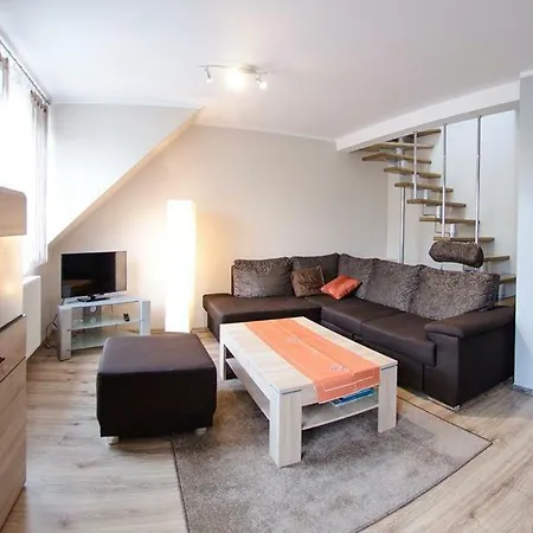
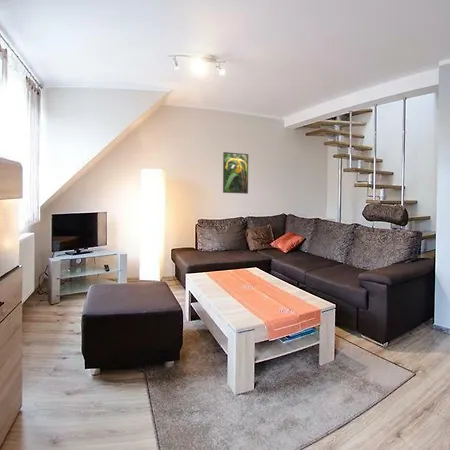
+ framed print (235, 173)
